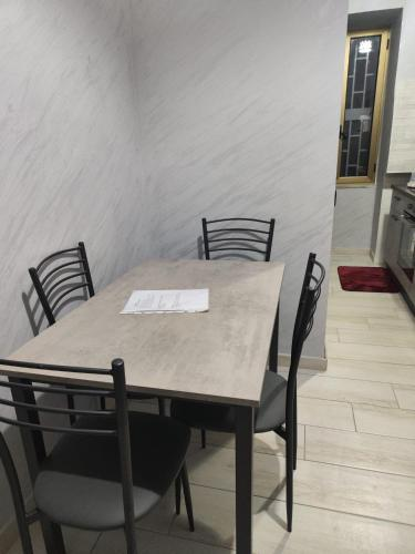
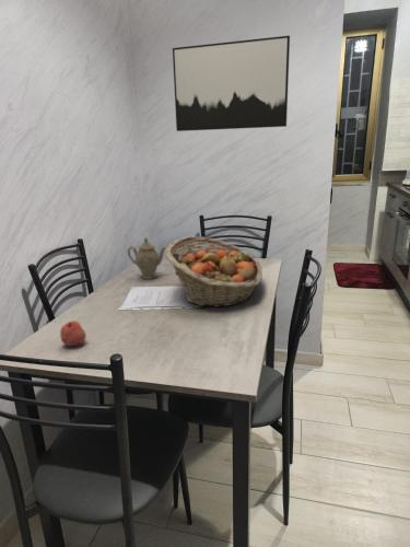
+ fruit basket (215, 268)
+ apple (72, 331)
+ chinaware (148, 257)
+ wall art (229, 86)
